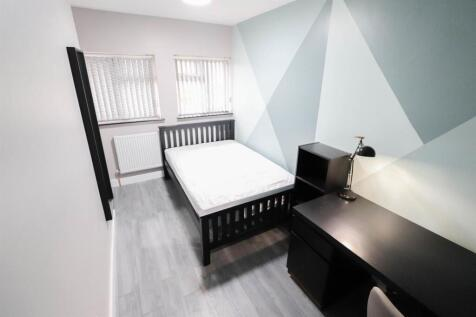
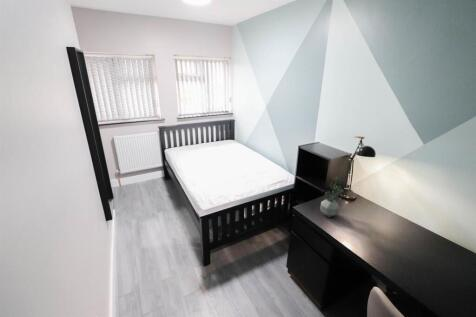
+ potted plant (332, 196)
